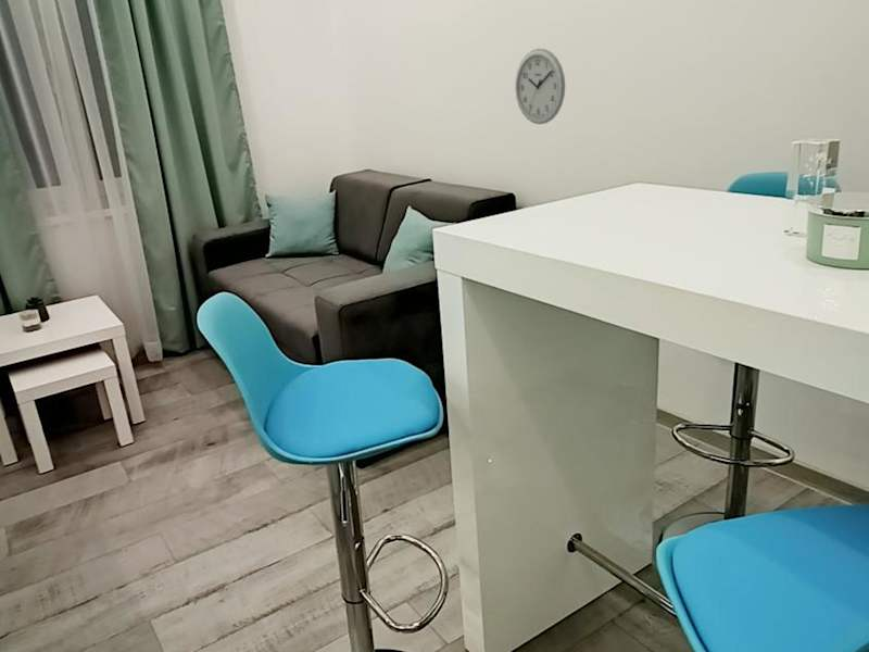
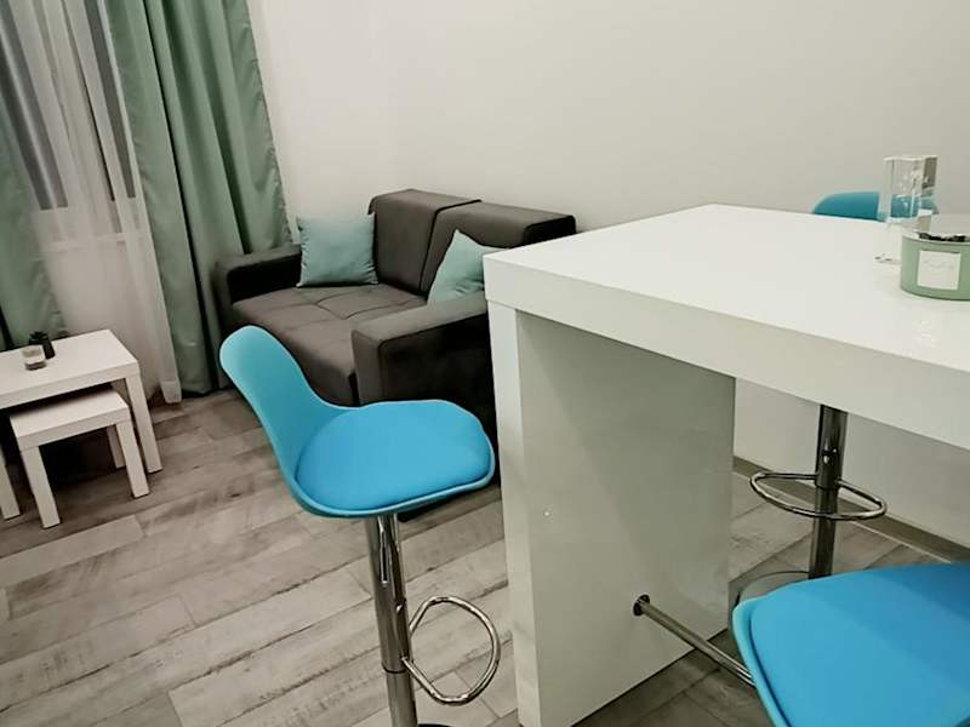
- wall clock (538, 87)
